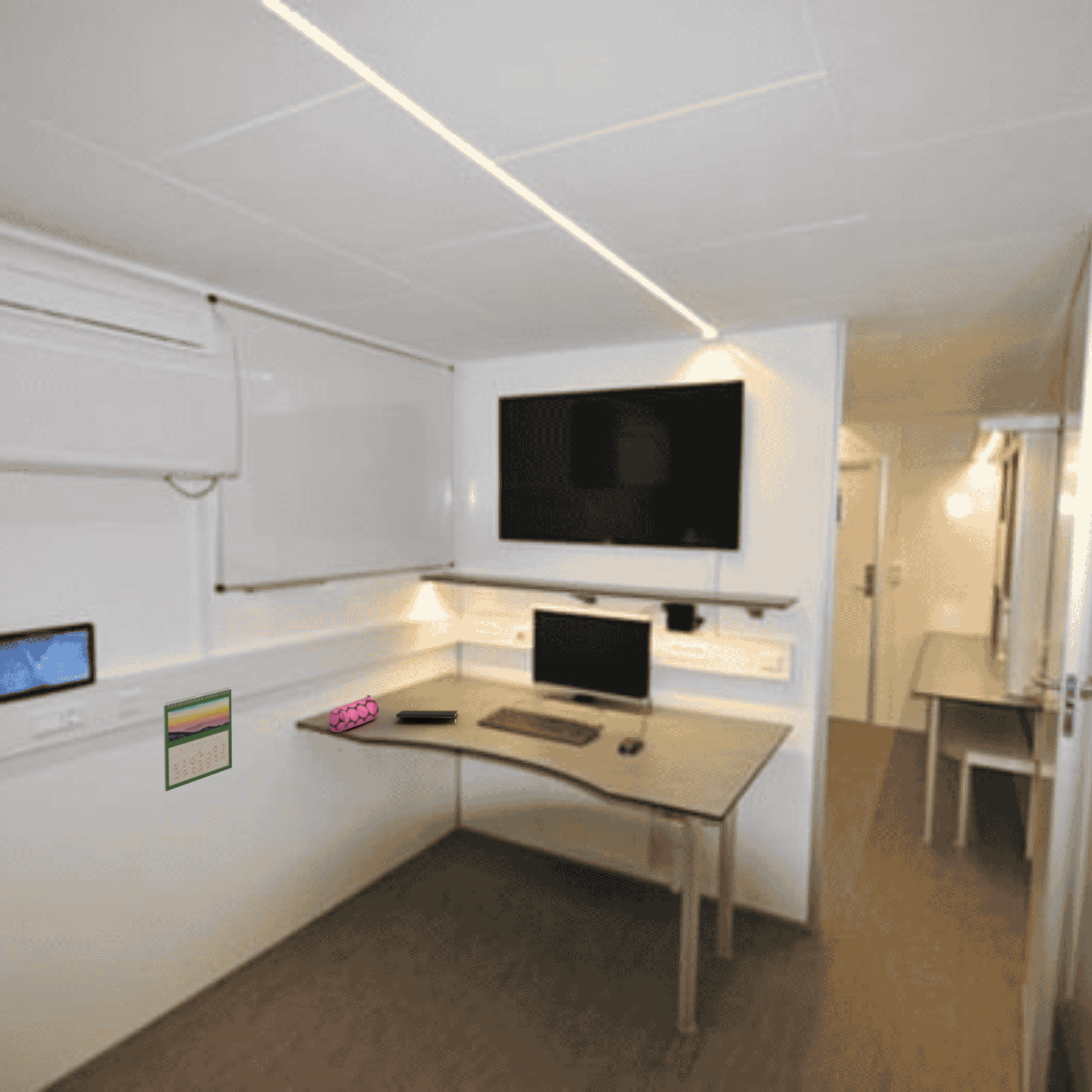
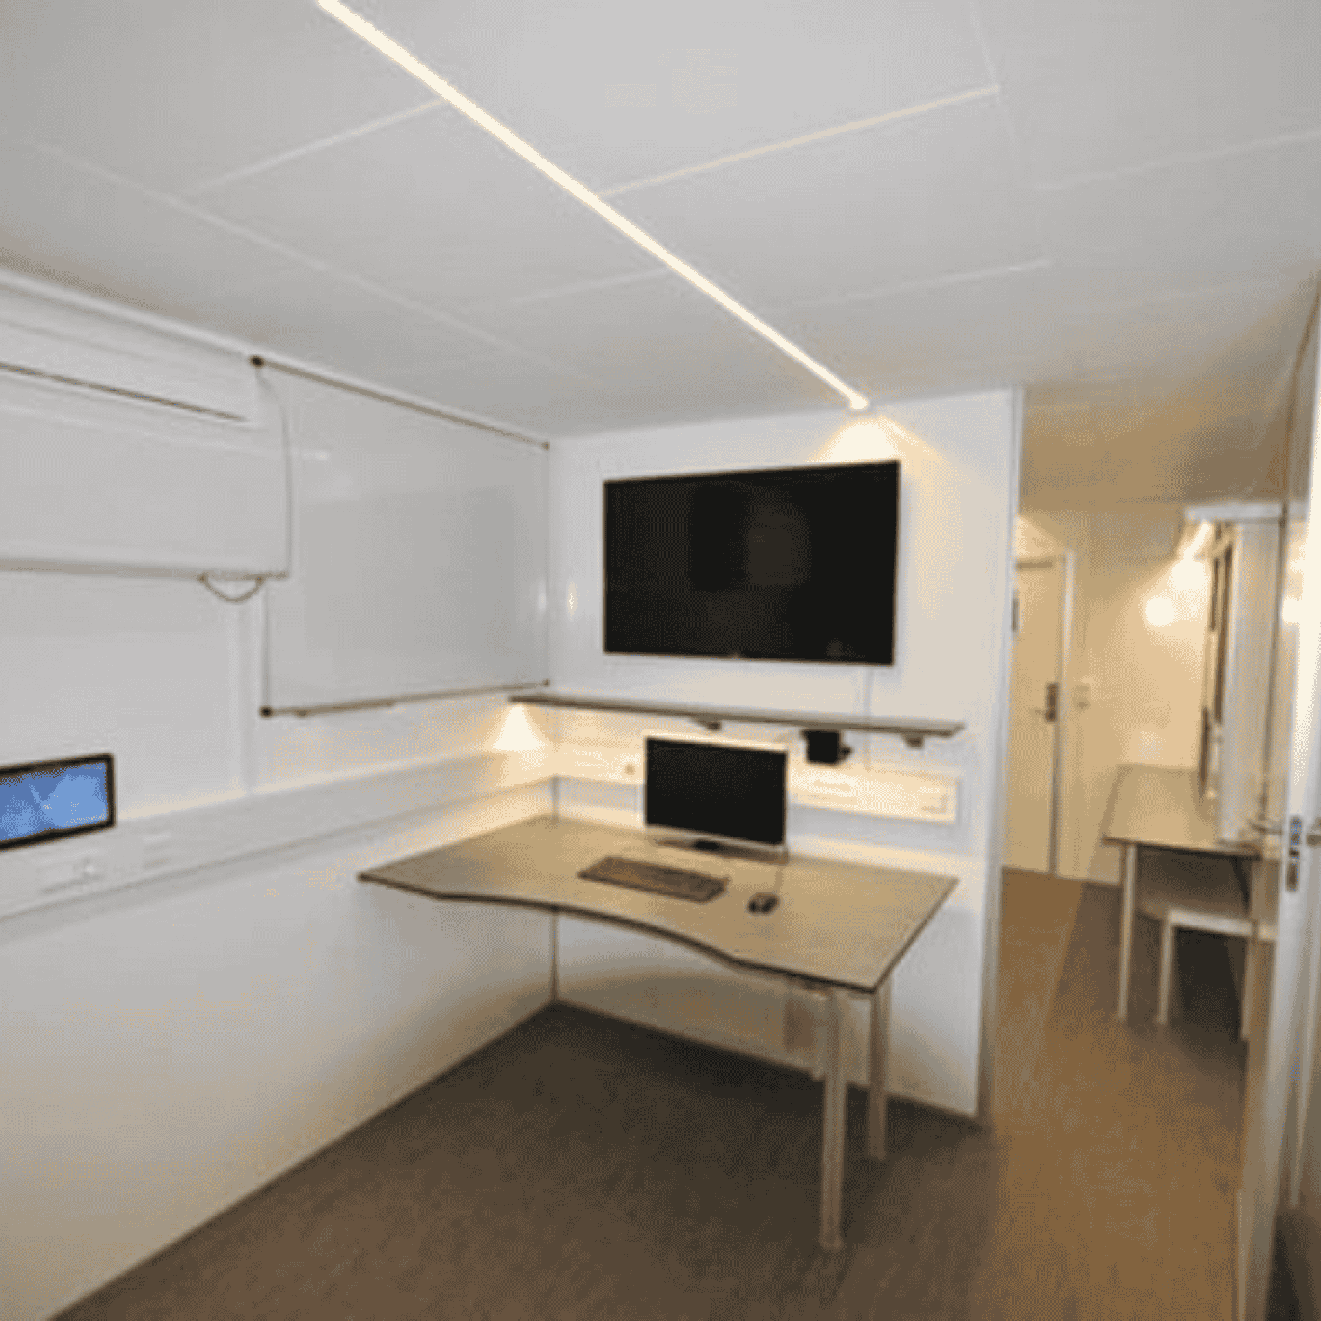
- notepad (428, 714)
- calendar (199, 736)
- pencil case (353, 713)
